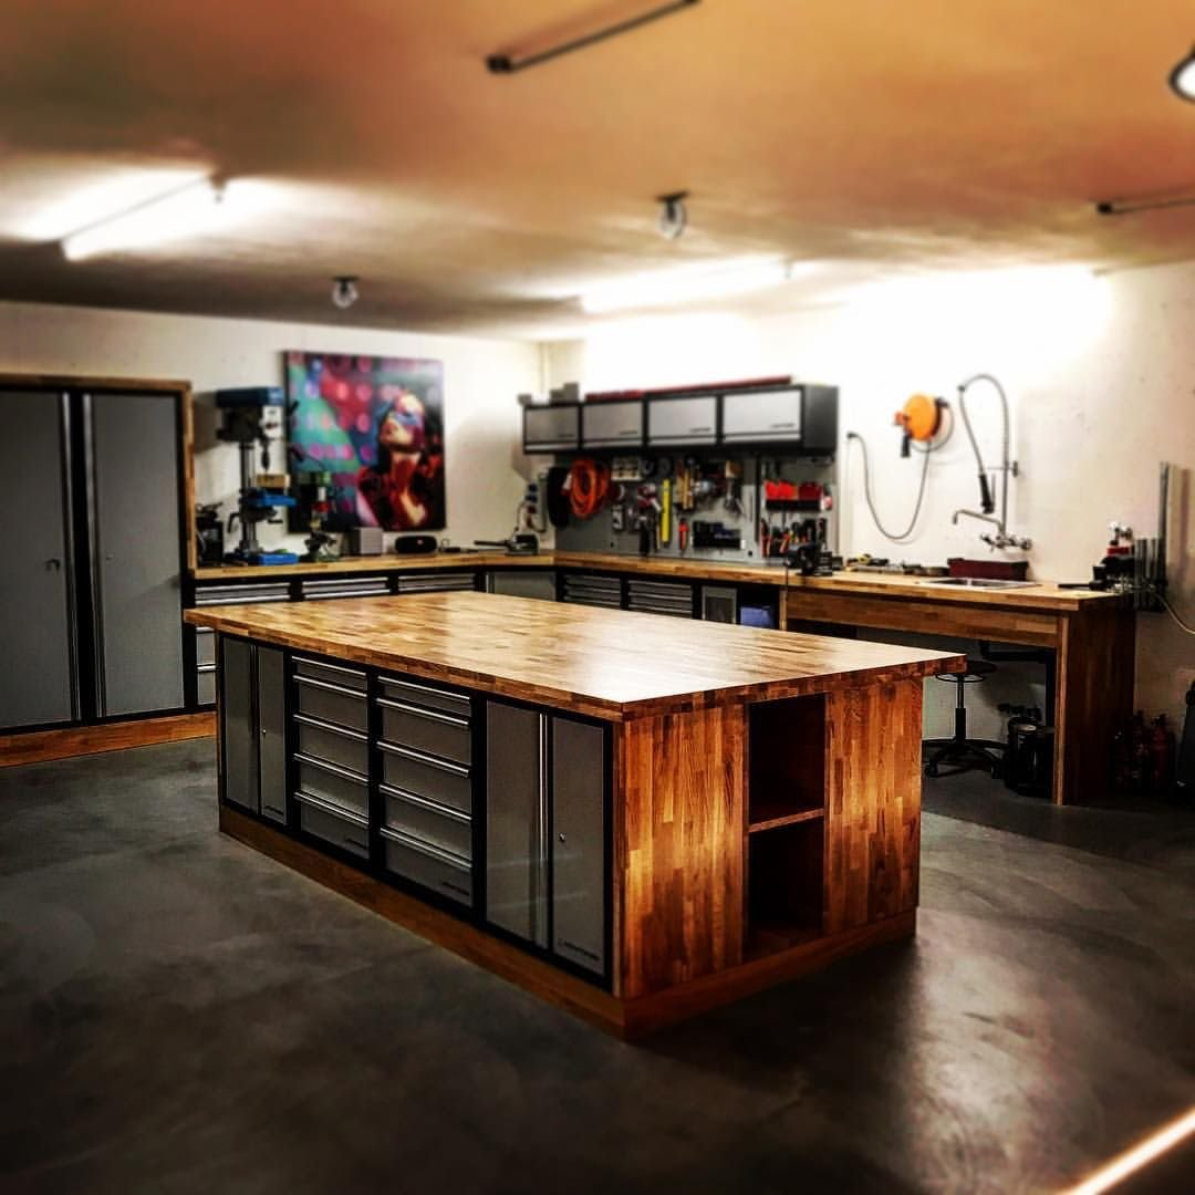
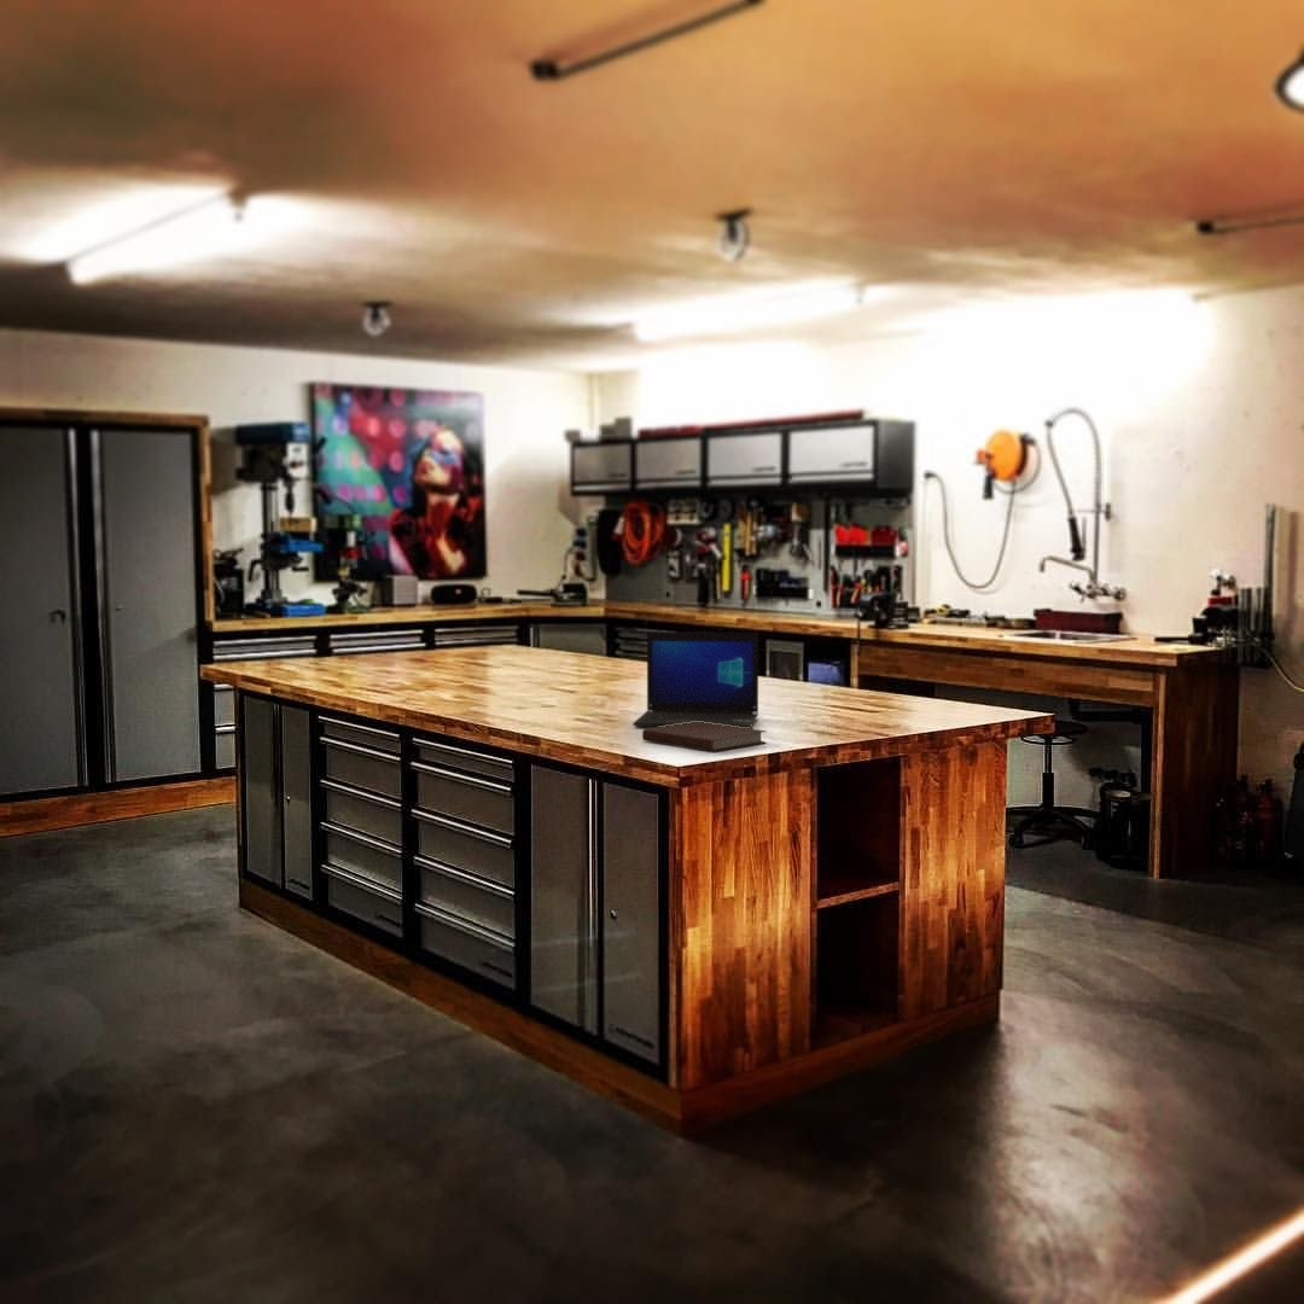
+ laptop (697, 679)
+ notebook (704, 735)
